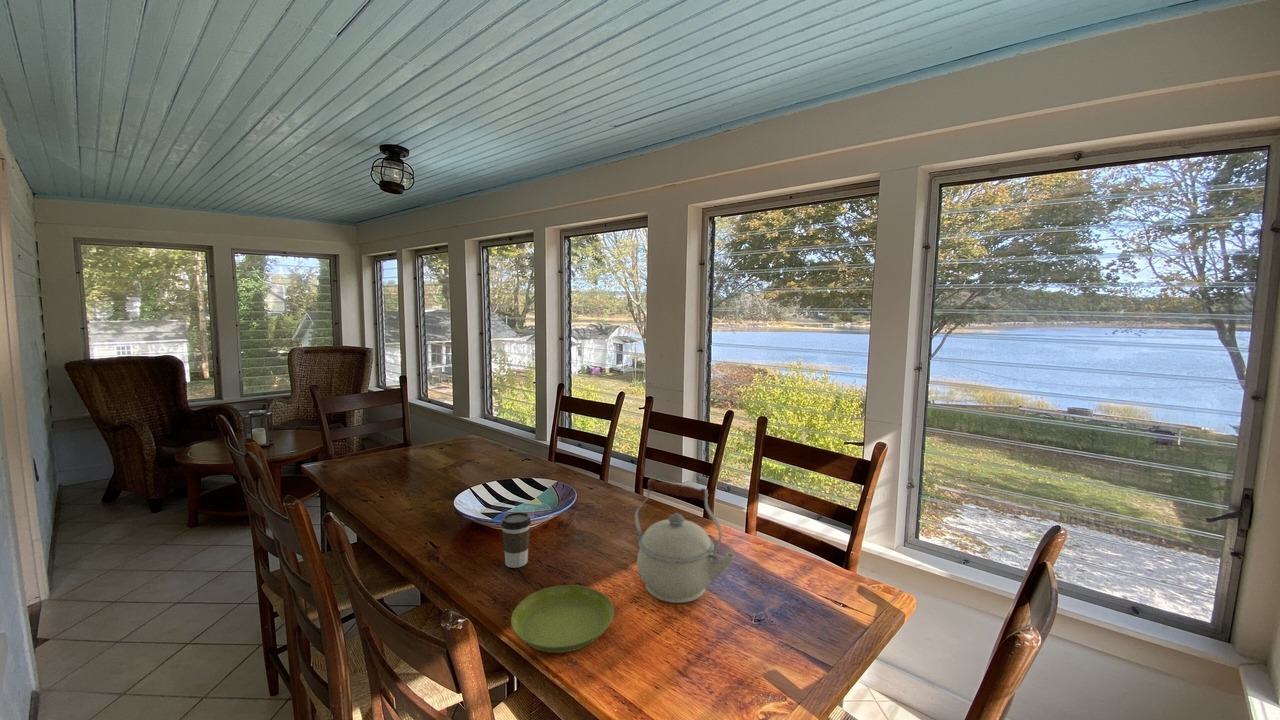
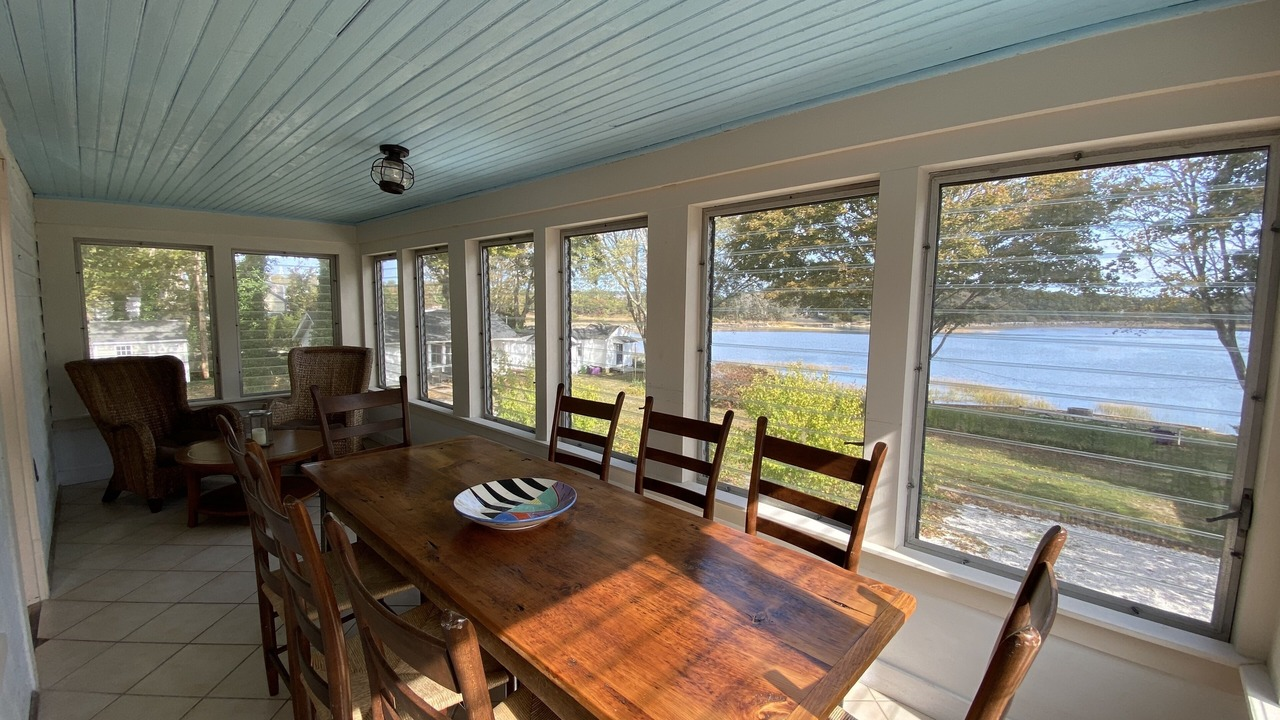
- coffee cup (516, 539)
- kettle (682, 537)
- saucer (563, 619)
